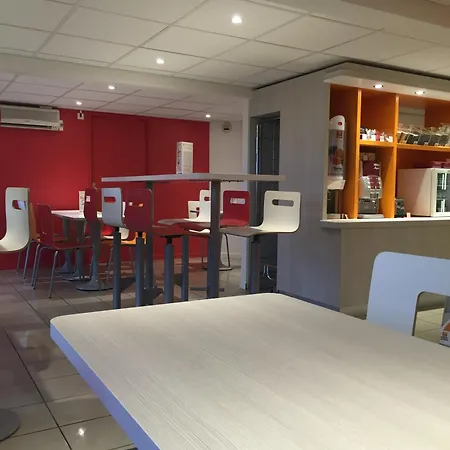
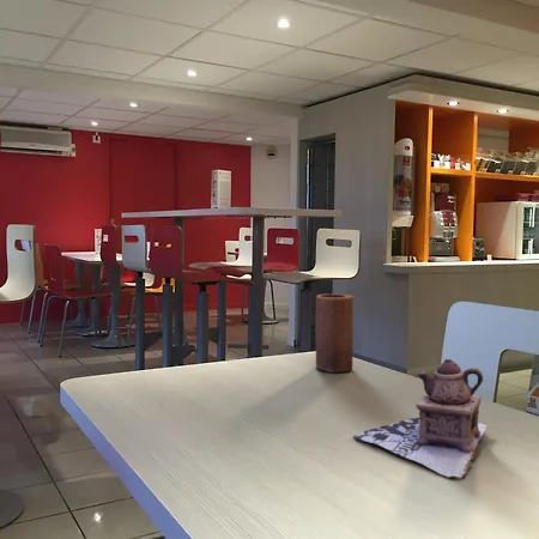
+ teapot (442, 400)
+ candle (334, 332)
